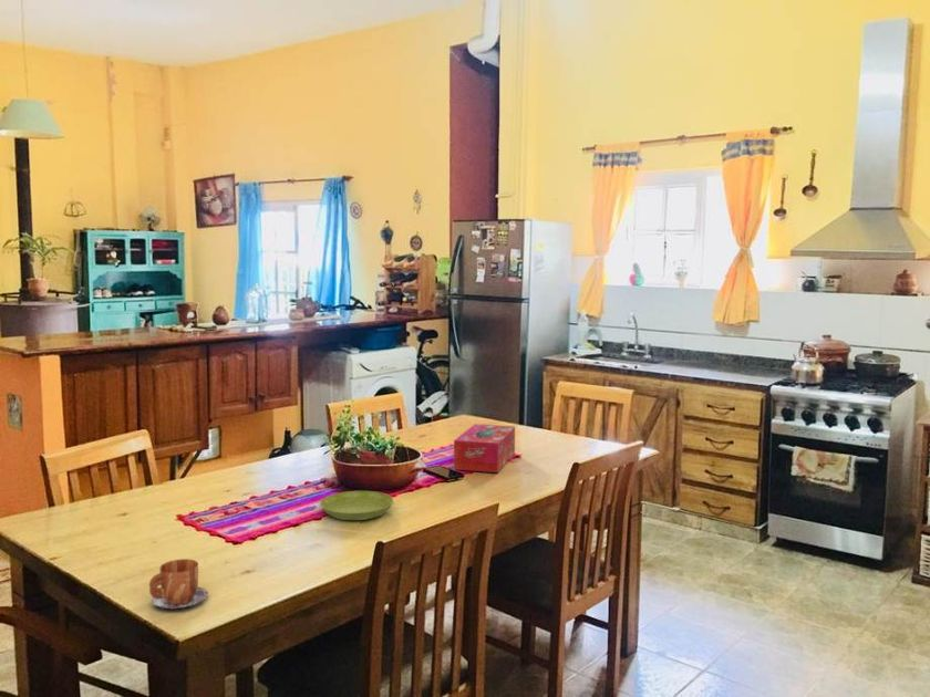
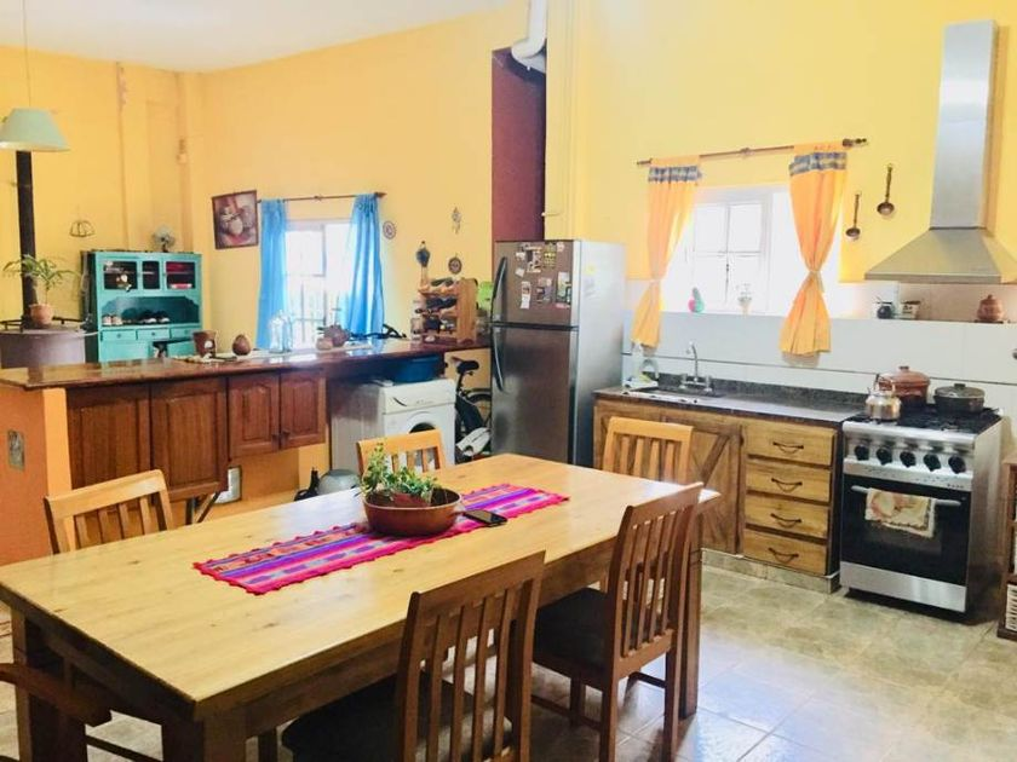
- mug (178, 583)
- saucer (356, 506)
- tissue box (485, 447)
